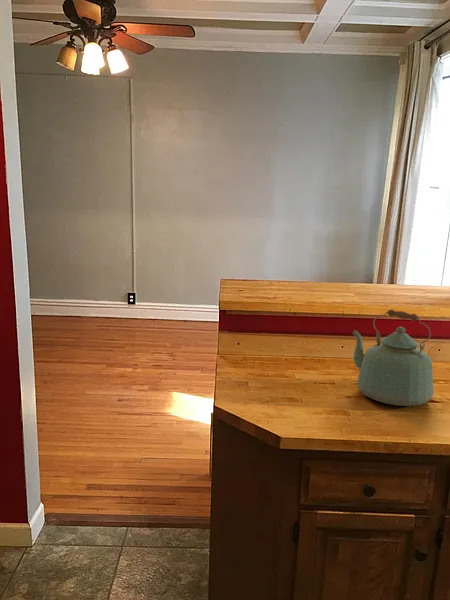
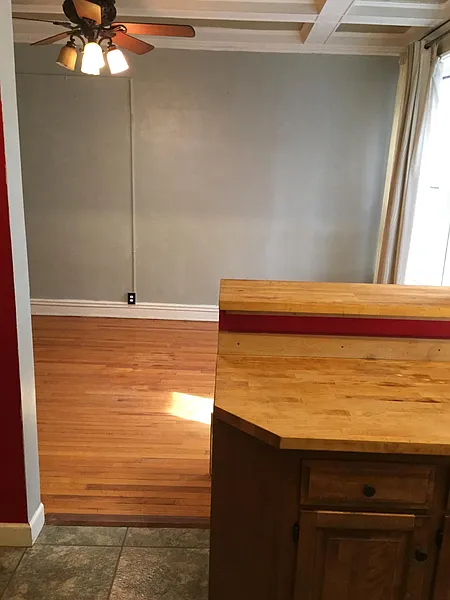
- kettle (391, 352)
